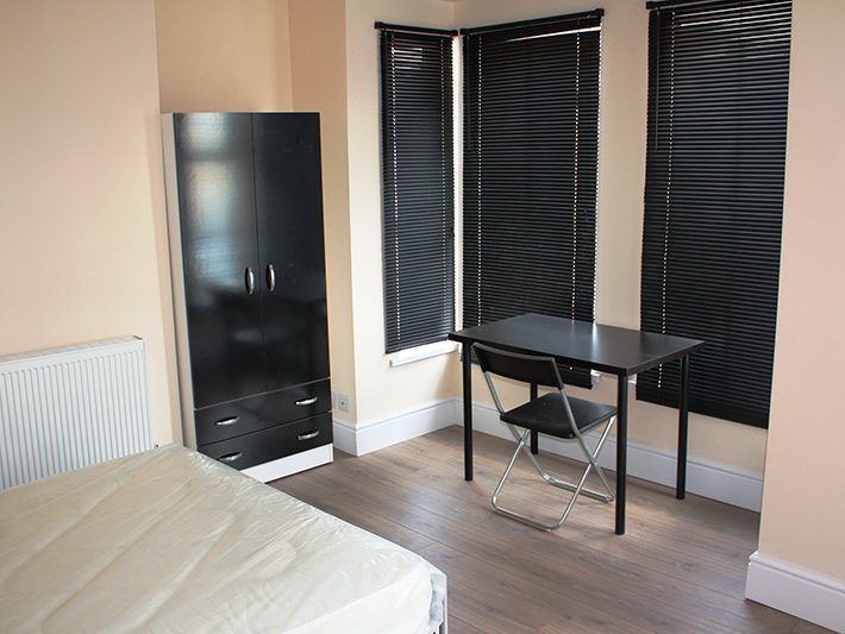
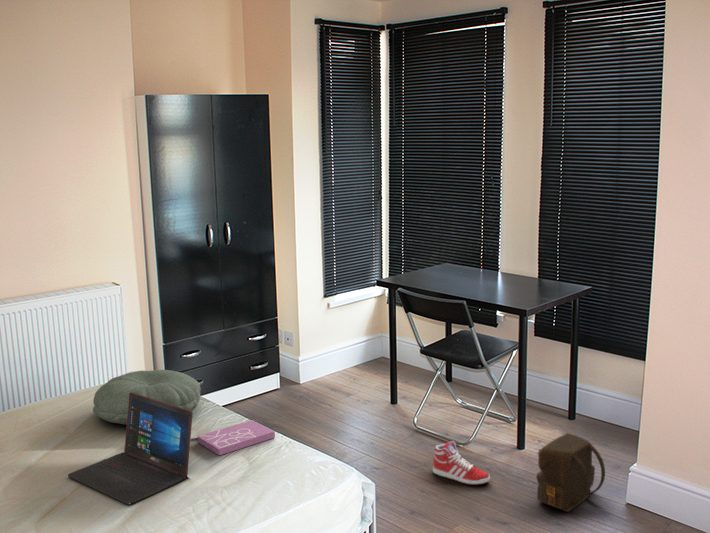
+ laptop (129, 444)
+ backpack (570, 472)
+ sneaker (460, 461)
+ pillow (147, 395)
+ book (236, 436)
